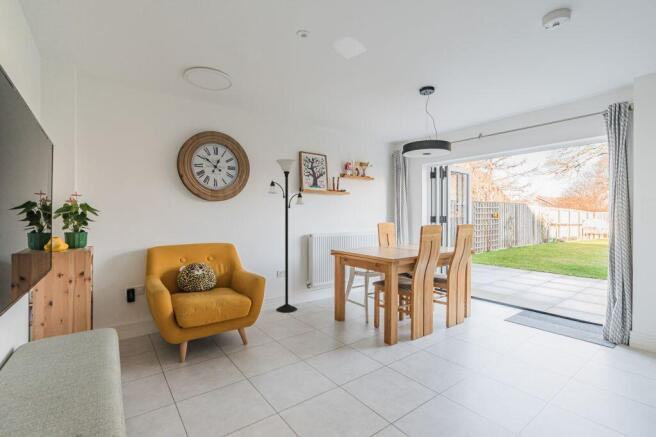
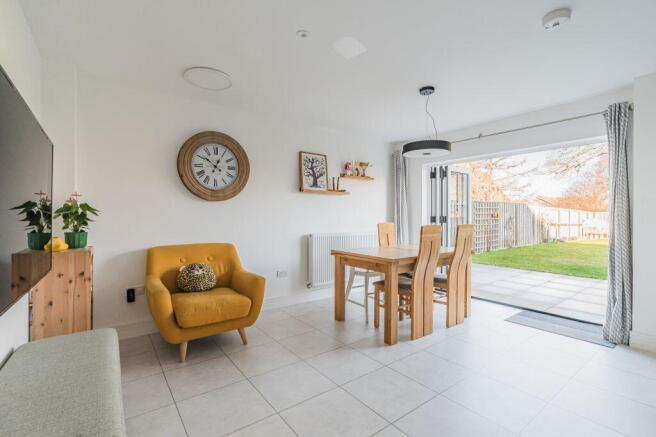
- floor lamp (286, 235)
